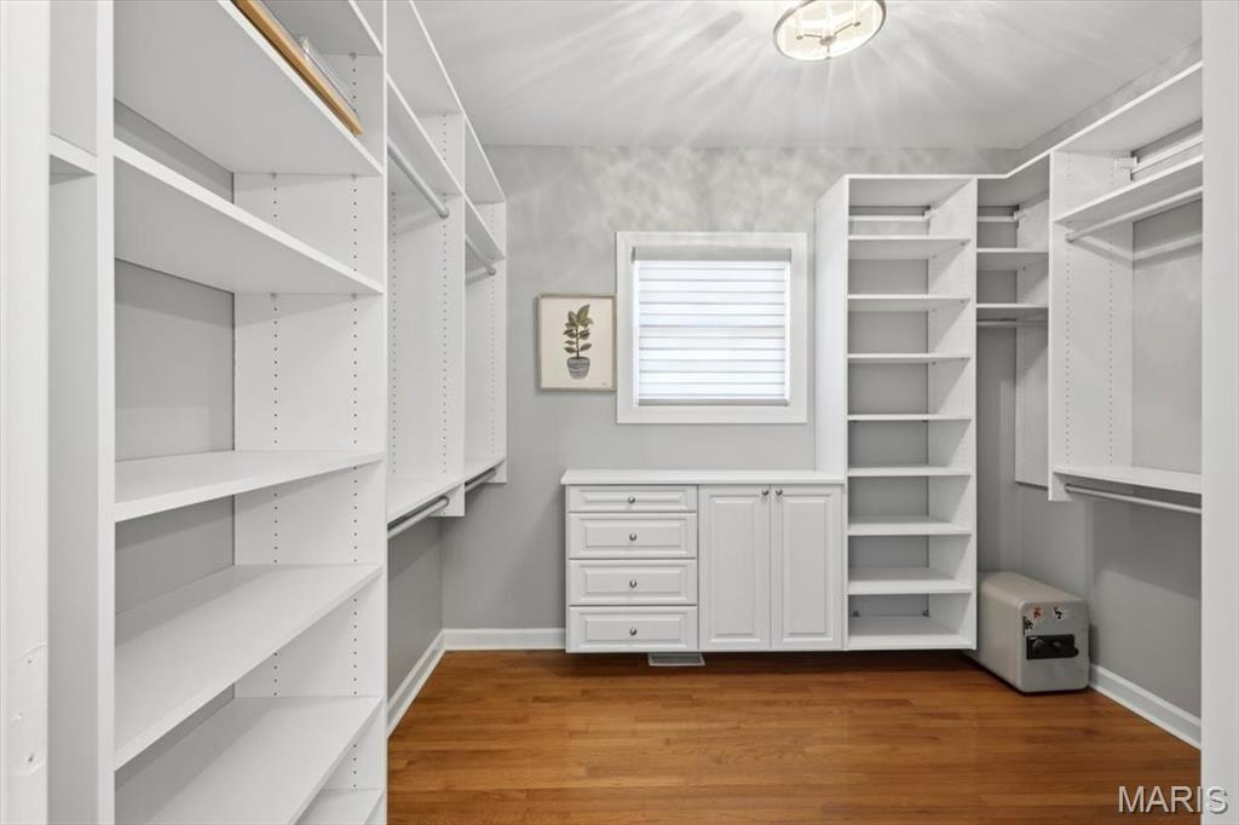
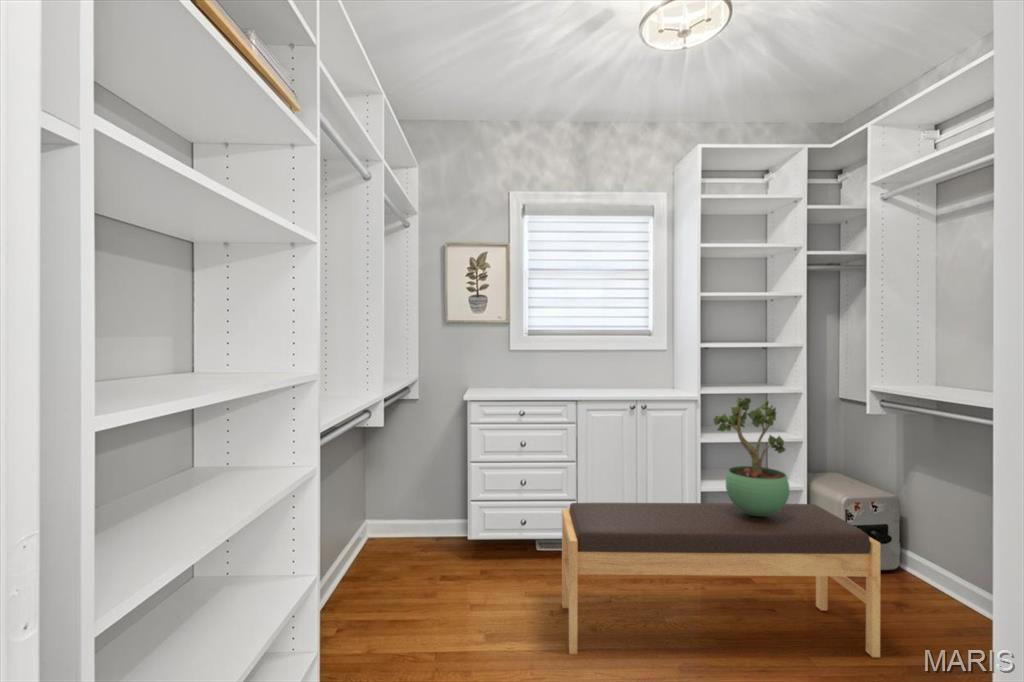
+ potted plant (753, 456)
+ bench (706, 572)
